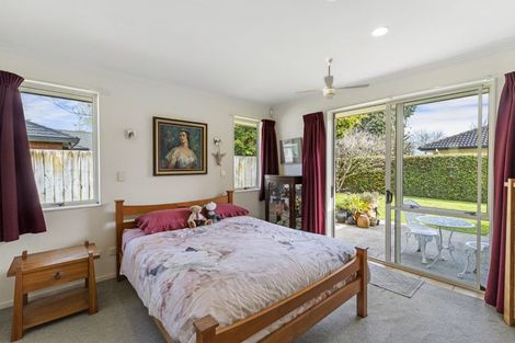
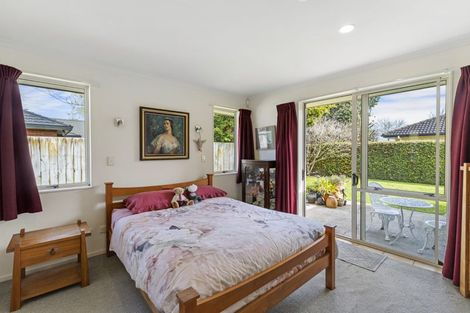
- ceiling fan (329, 77)
